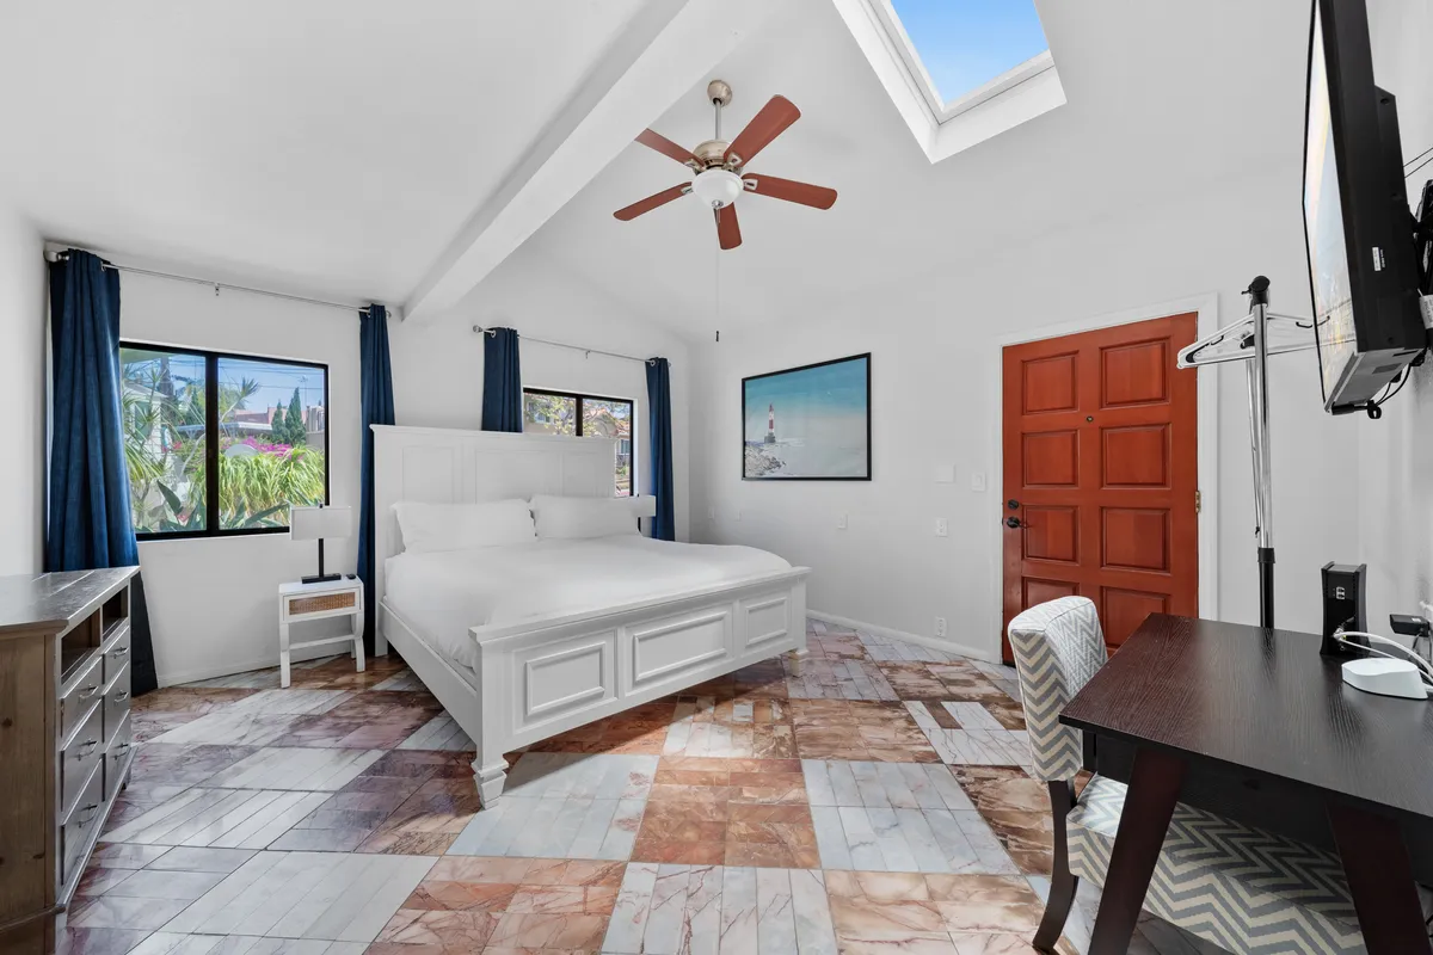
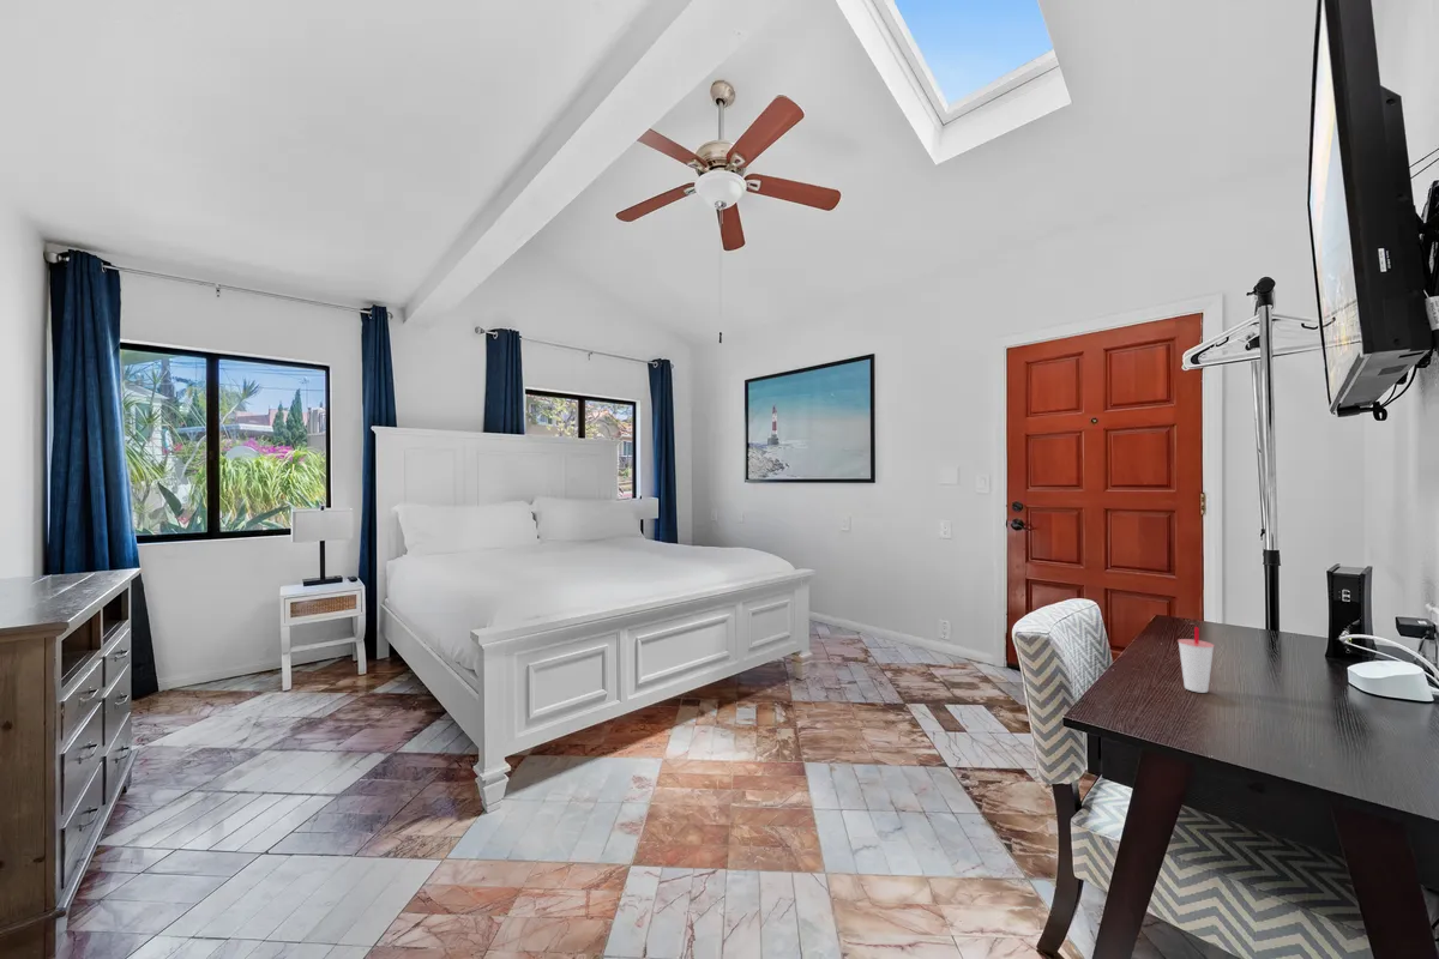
+ cup (1196, 658)
